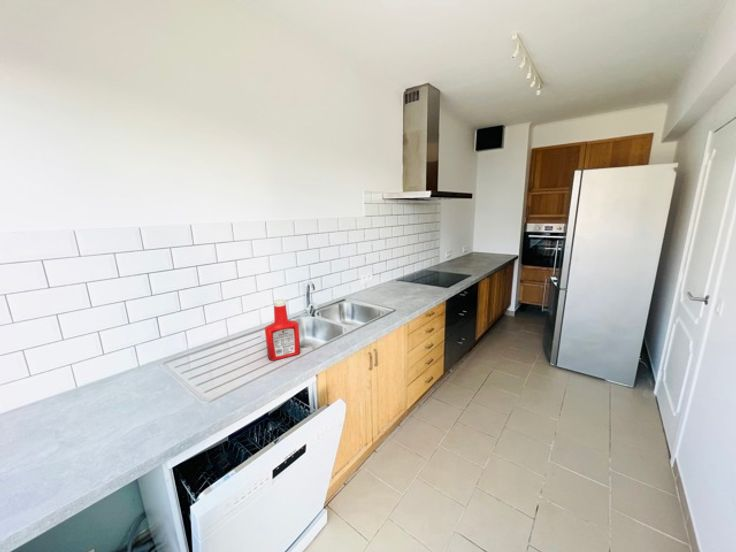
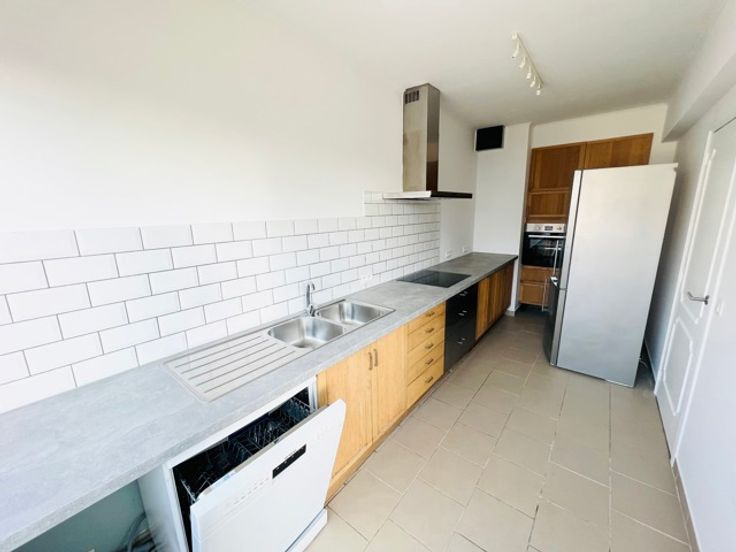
- soap bottle (281, 328)
